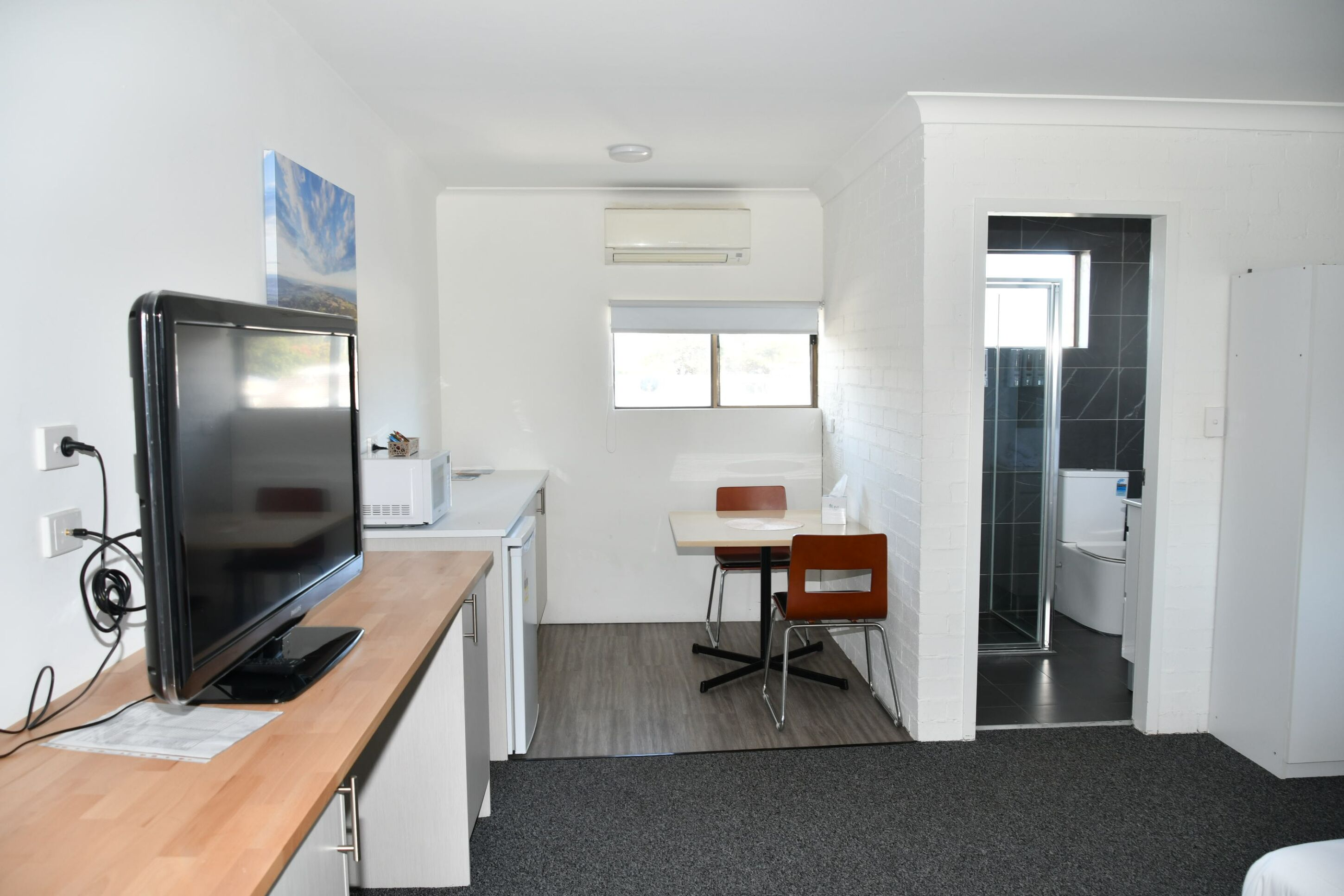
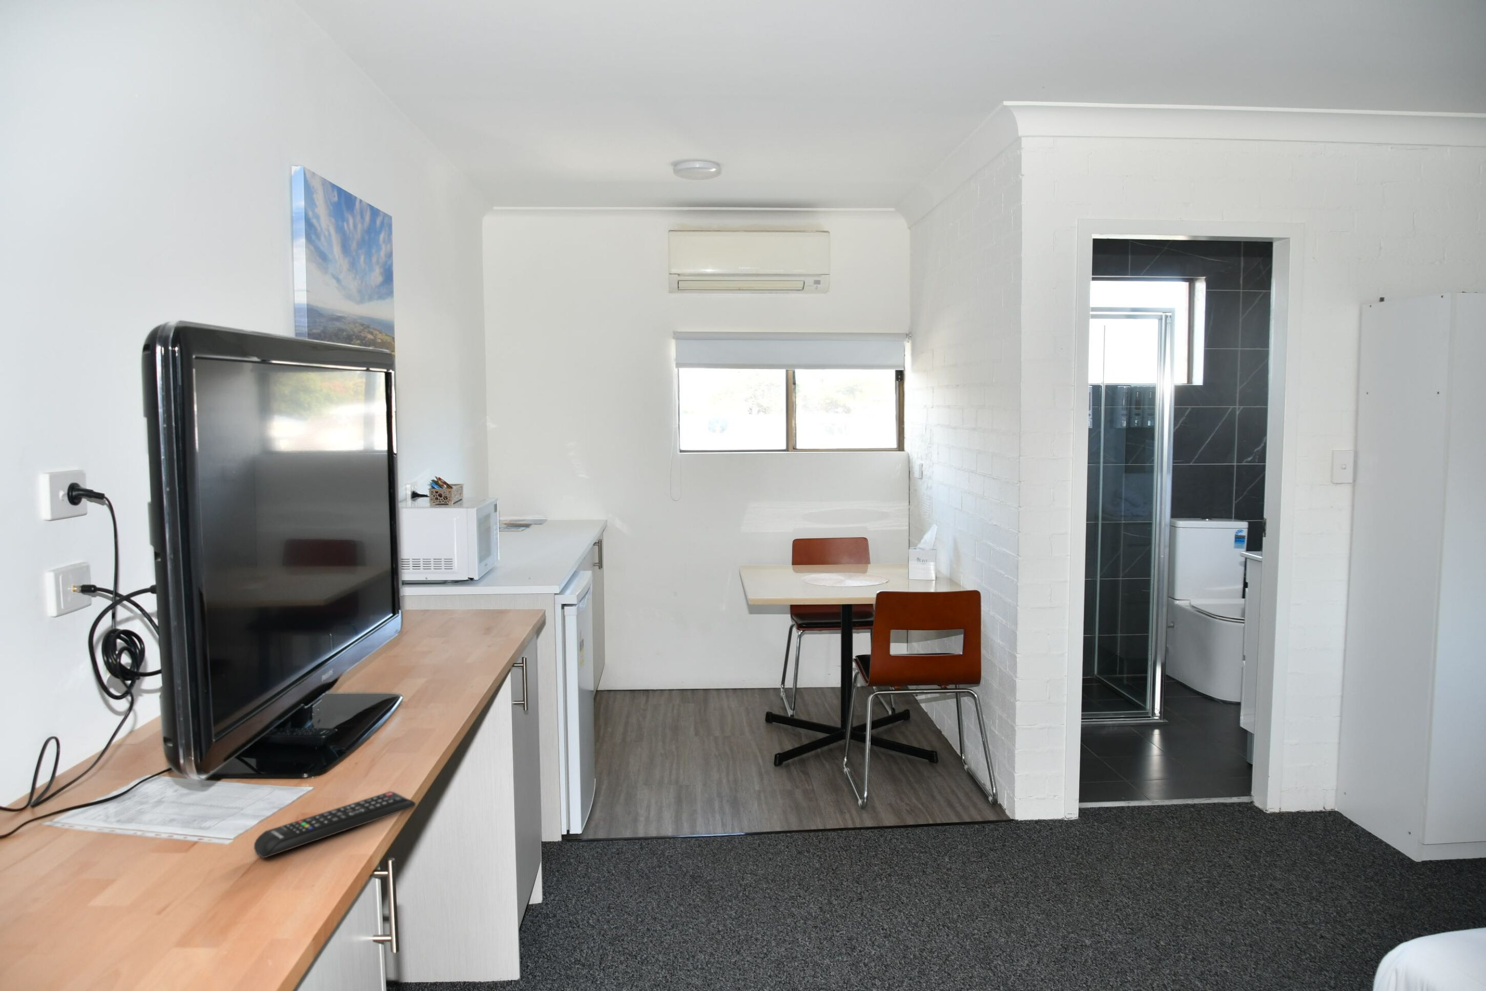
+ remote control (339, 822)
